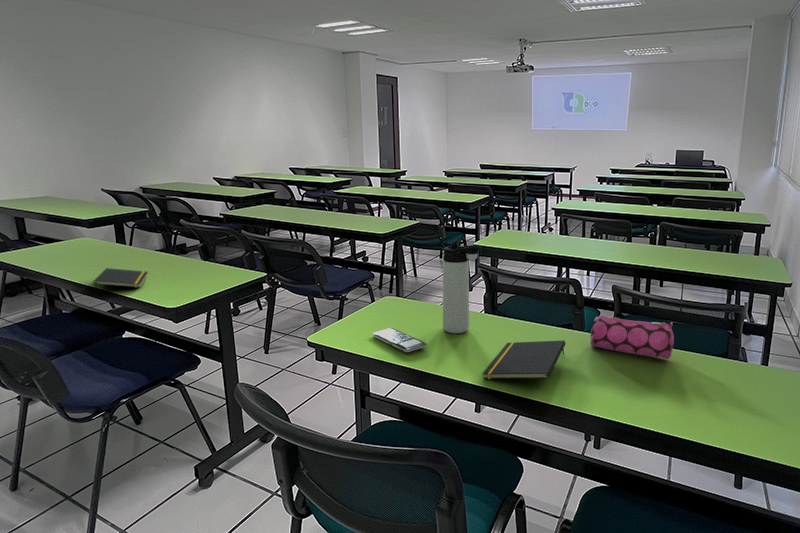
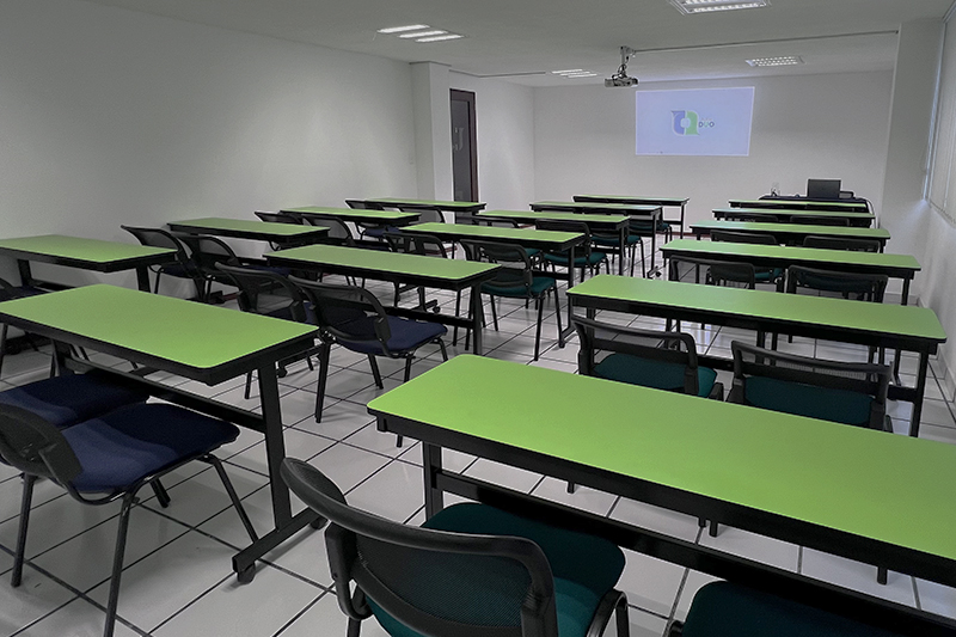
- notepad (122, 277)
- calculator (399, 339)
- thermos bottle (461, 288)
- pencil case (630, 335)
- notepad (525, 358)
